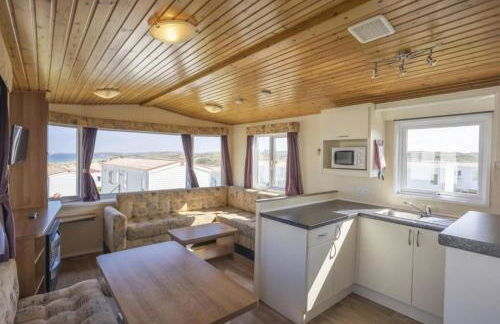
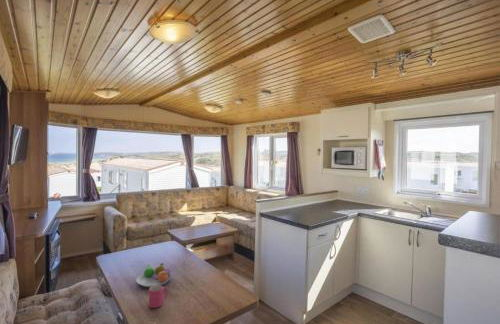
+ fruit bowl (154, 273)
+ mug (158, 295)
